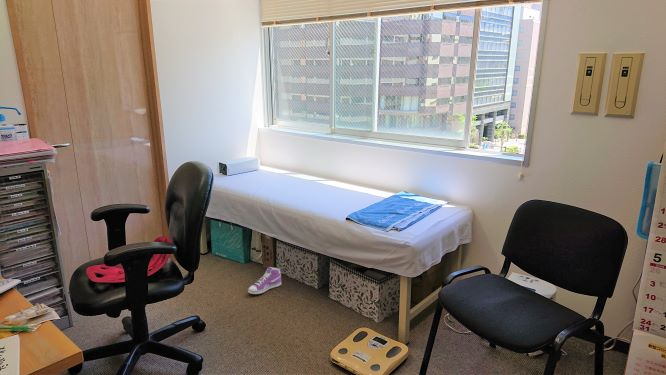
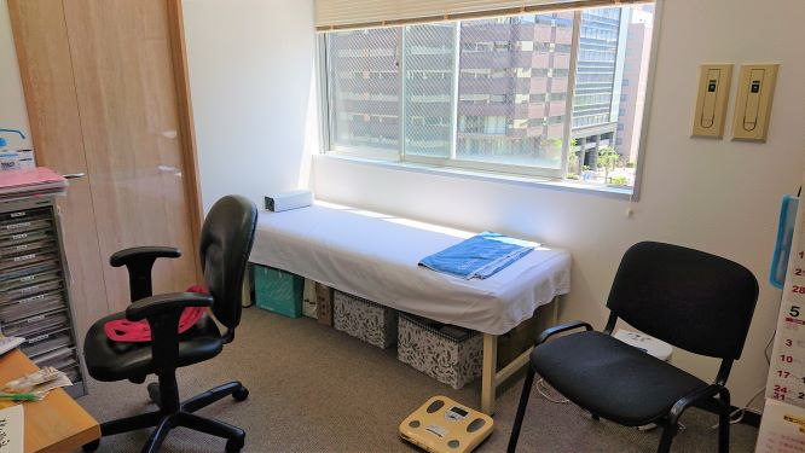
- sneaker (264, 278)
